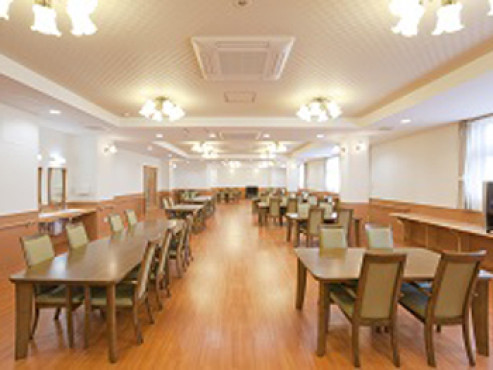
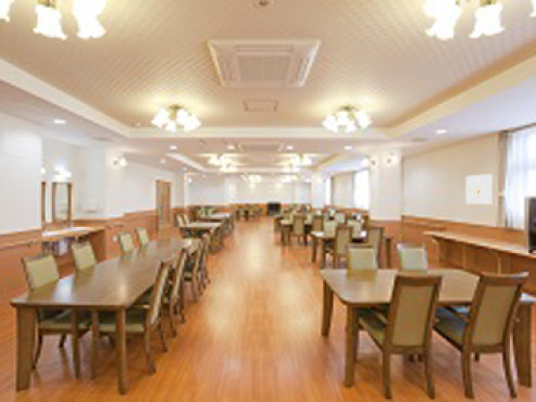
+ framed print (477, 189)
